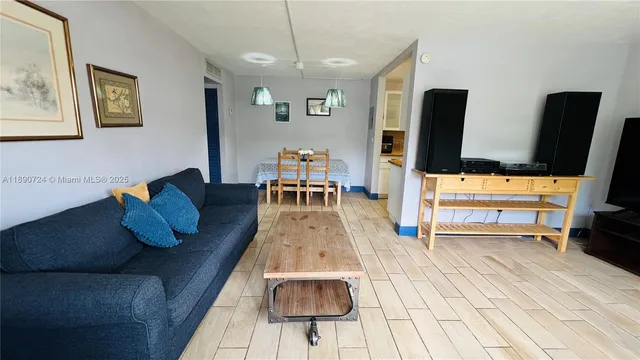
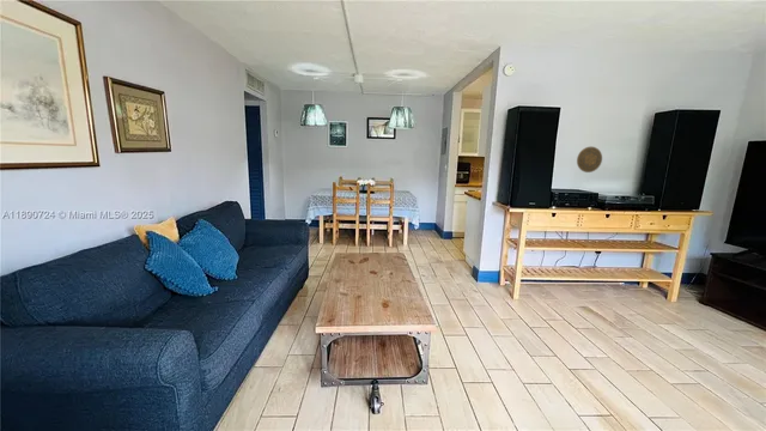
+ decorative plate (590, 159)
